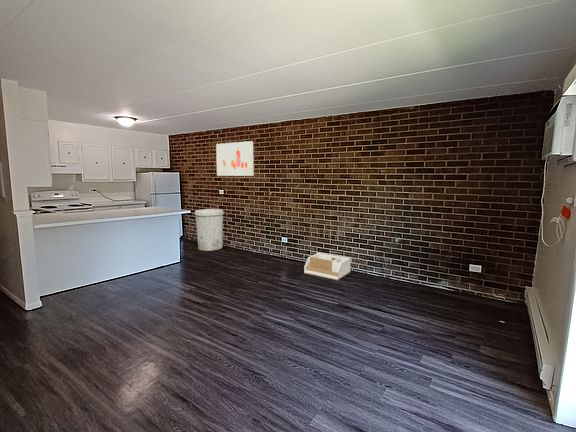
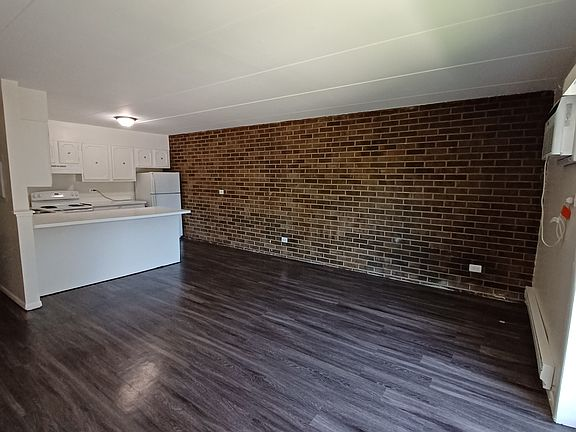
- trash can (209, 228)
- wall art (234, 159)
- storage bin (326, 265)
